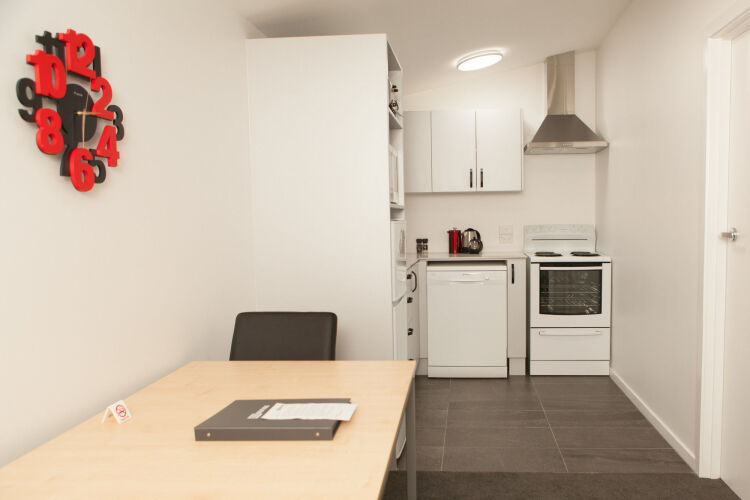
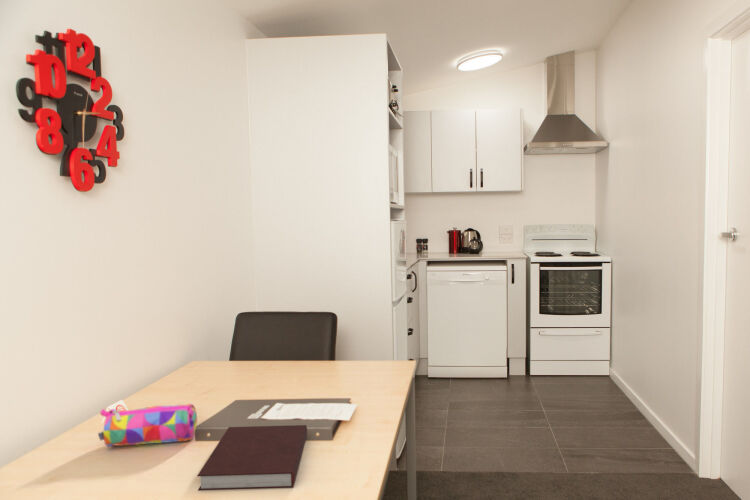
+ notebook (258, 454)
+ pencil case (149, 424)
